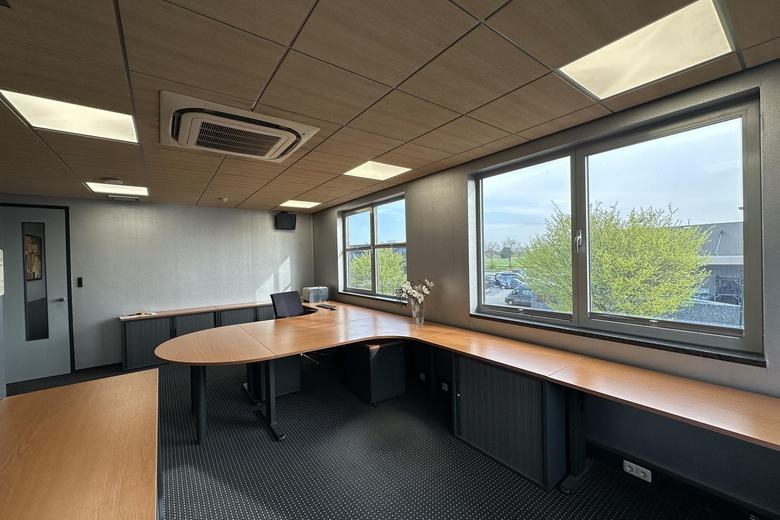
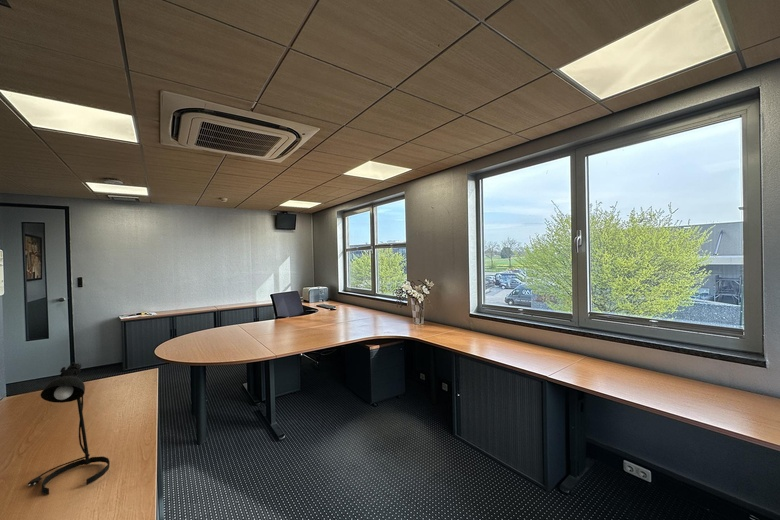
+ desk lamp (79, 422)
